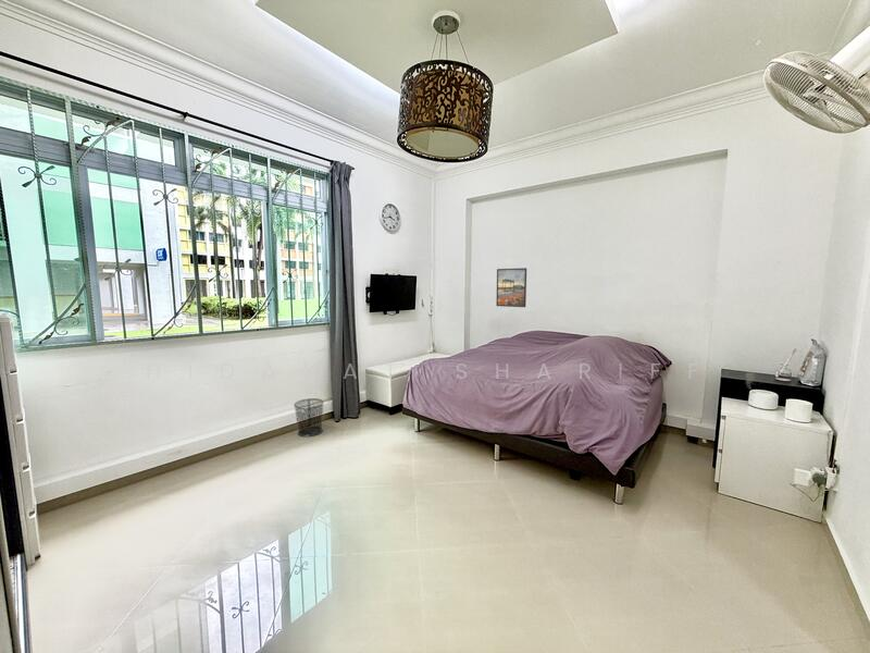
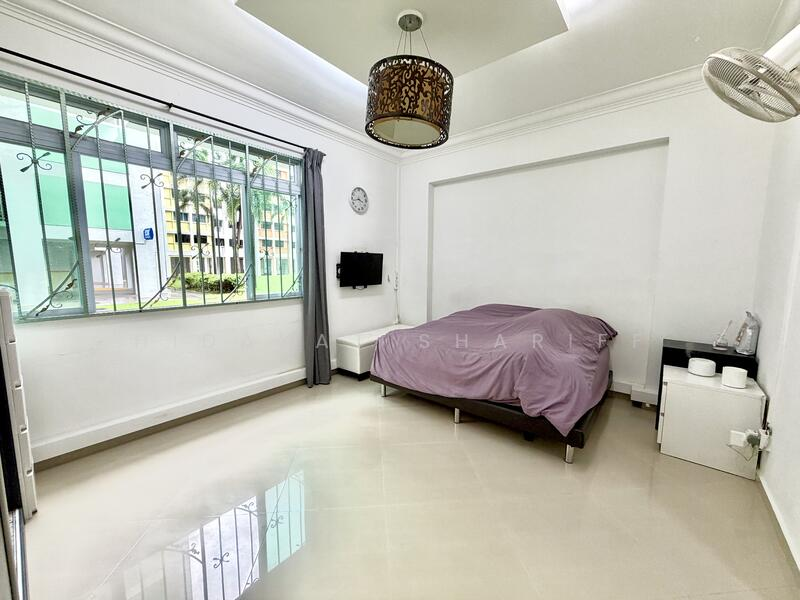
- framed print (510, 287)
- waste bin (309, 417)
